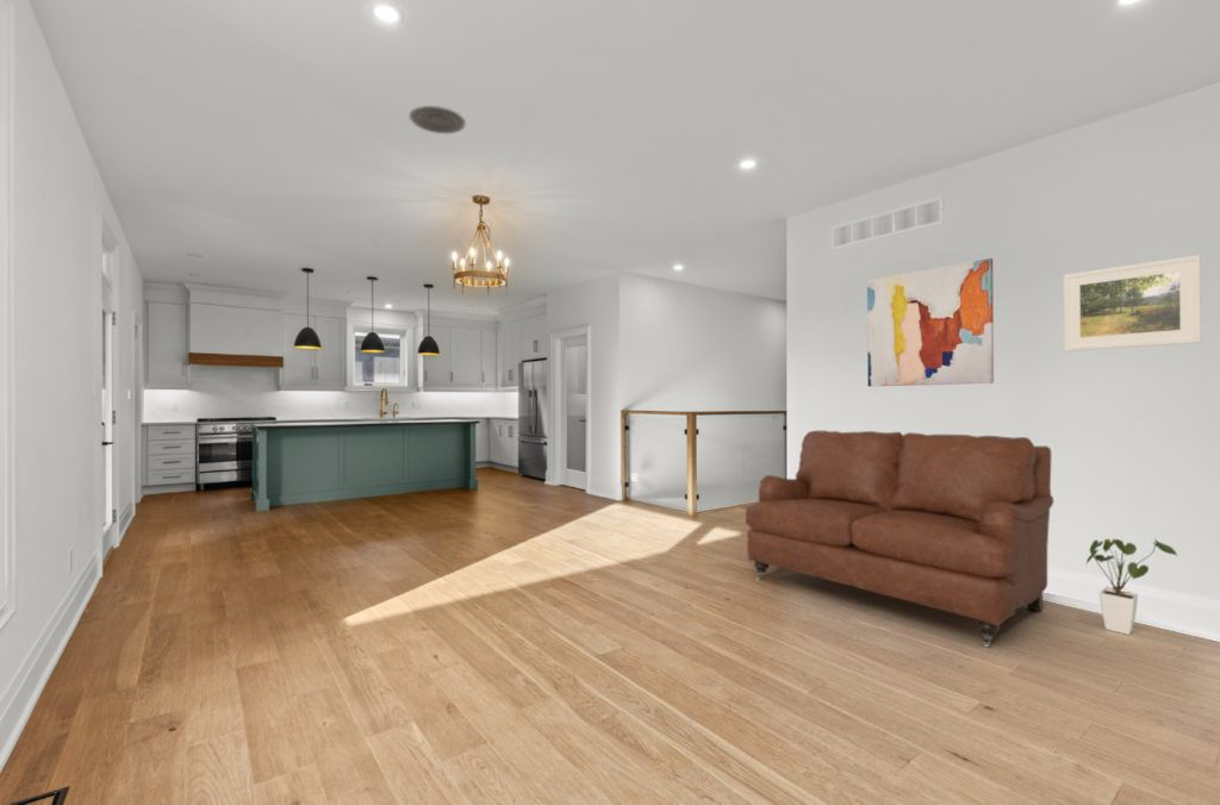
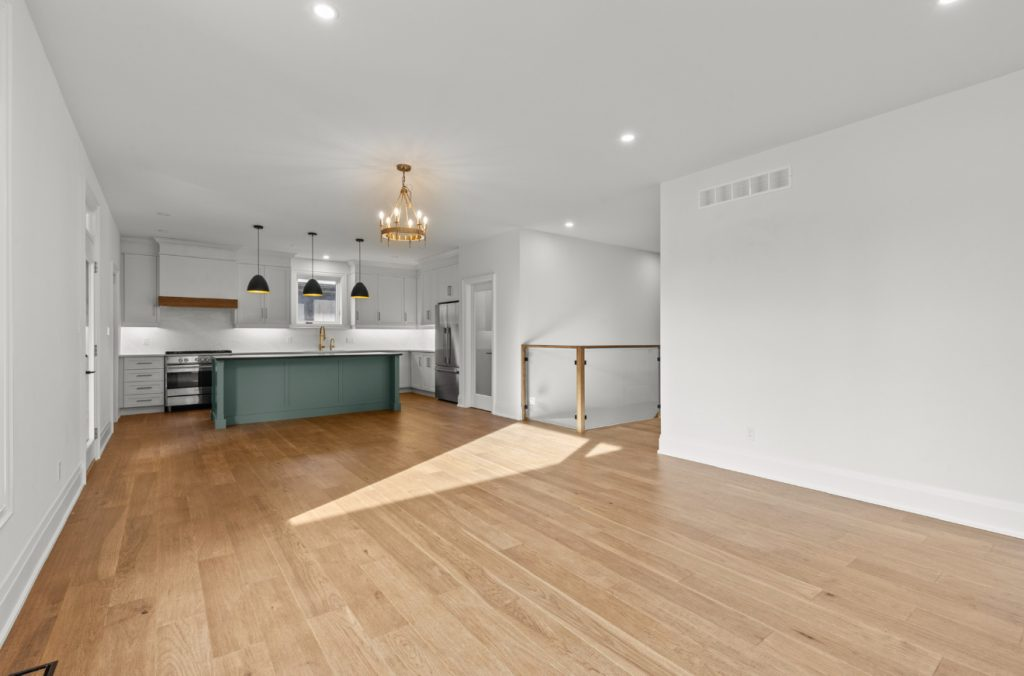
- house plant (1125, 584)
- sofa (890, 512)
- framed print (1127, 306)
- wall art (925, 327)
- recessed light (437, 118)
